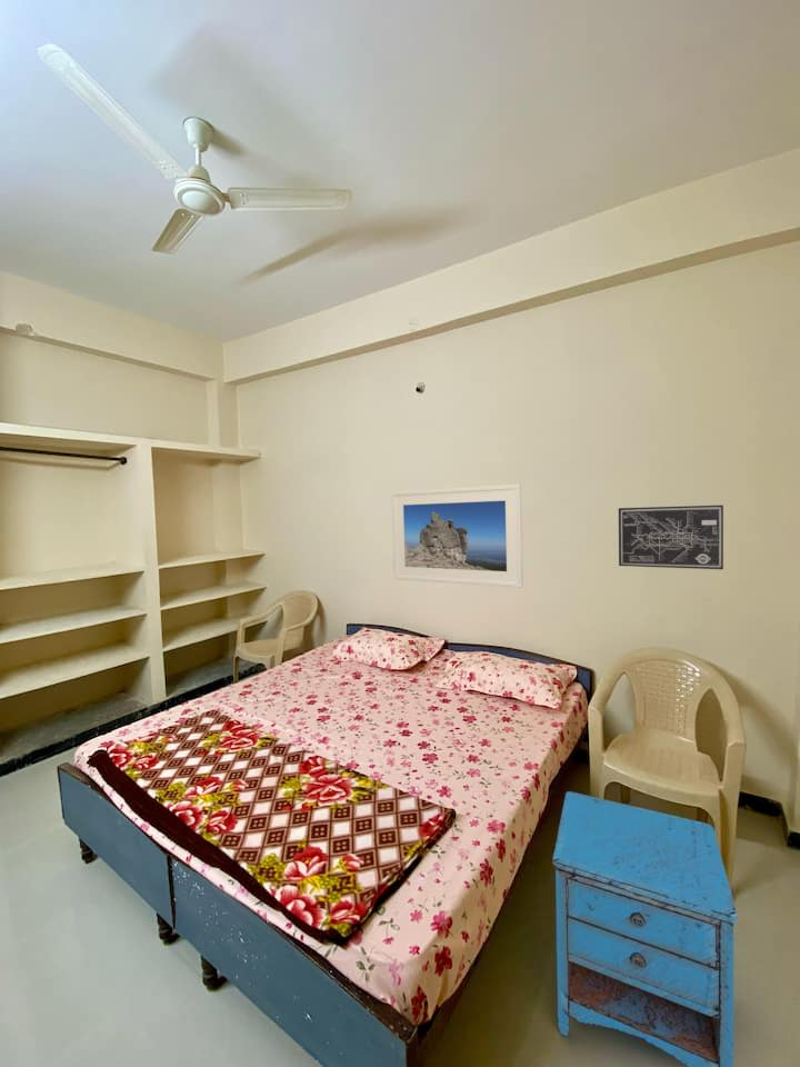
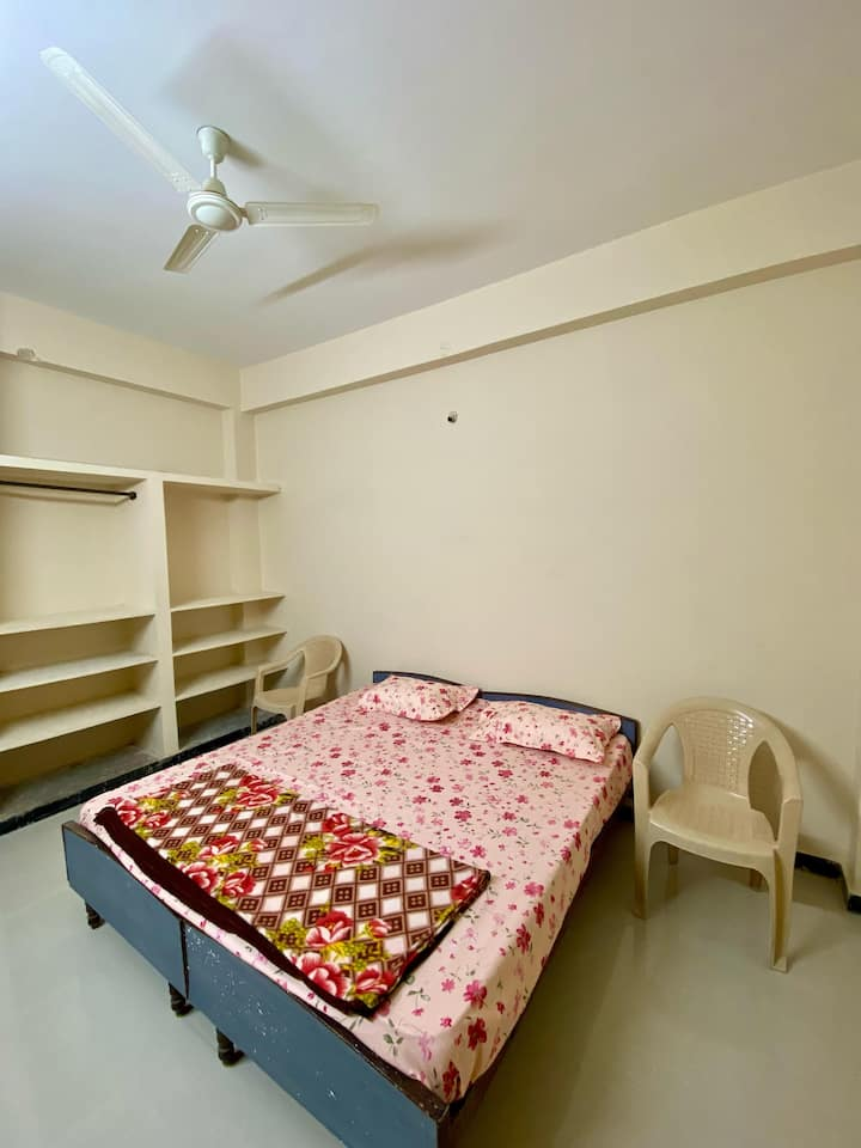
- nightstand (636, 926)
- wall art (668, 537)
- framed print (451, 536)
